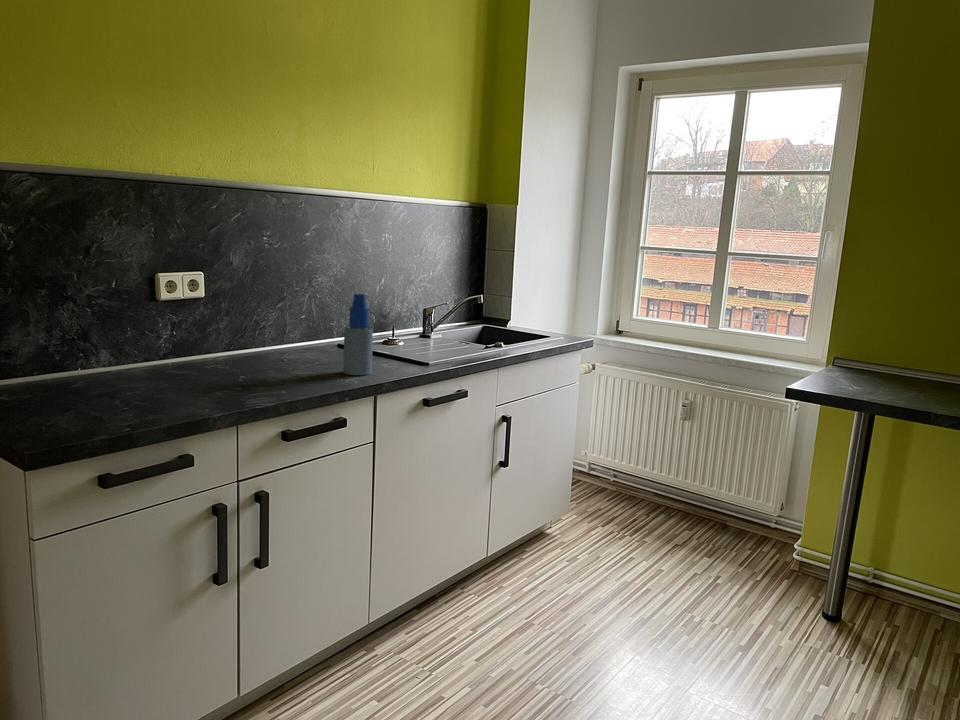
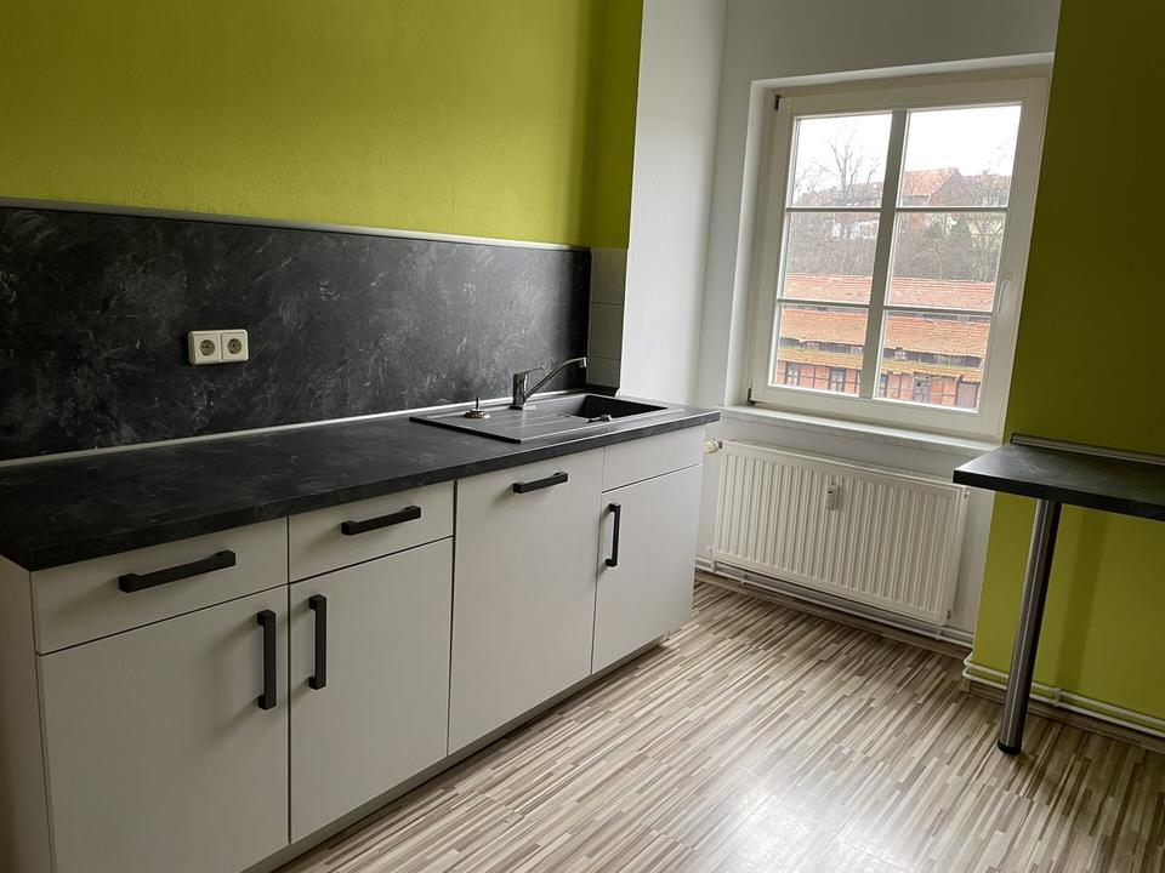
- spray bottle (358, 333)
